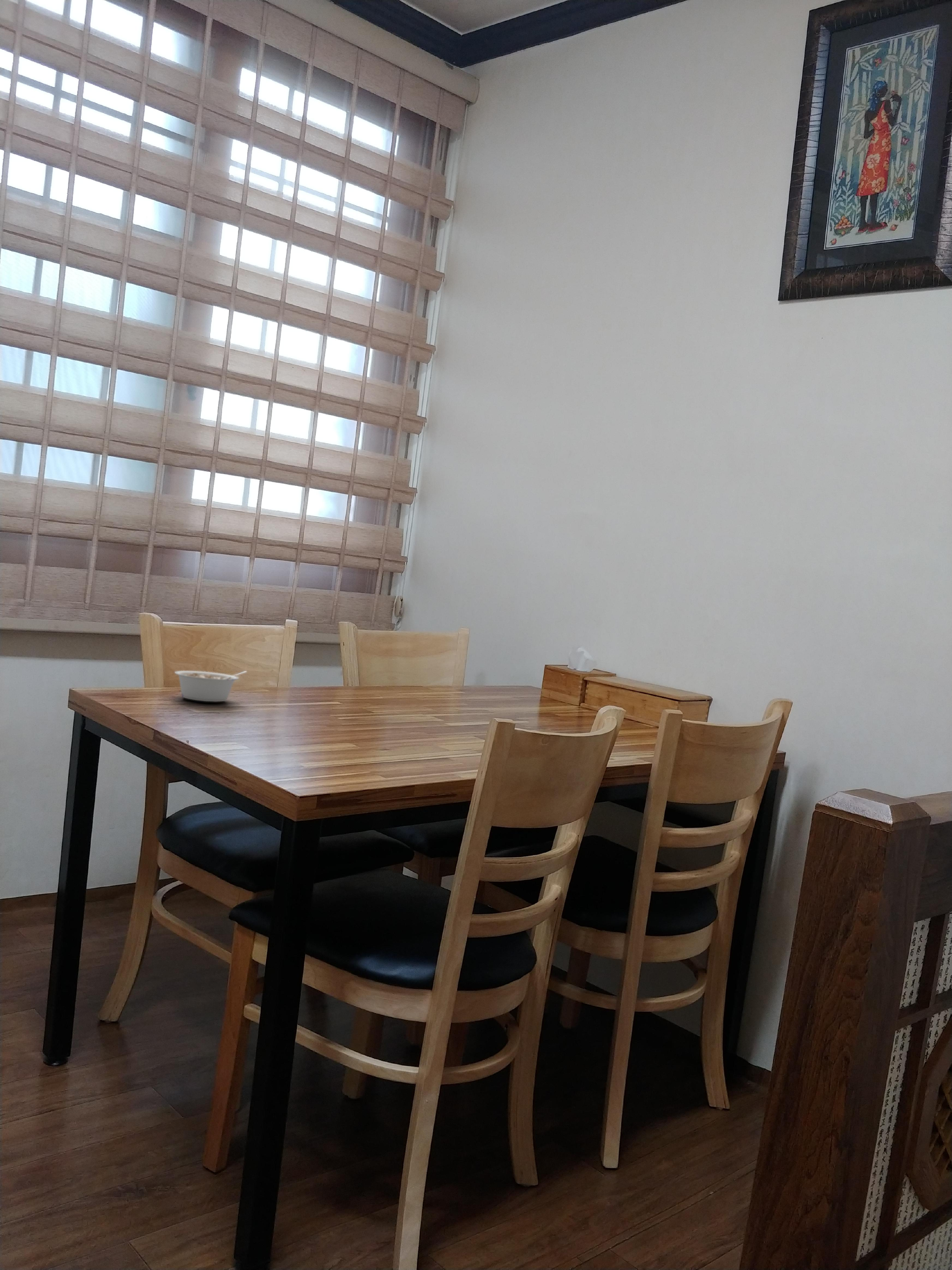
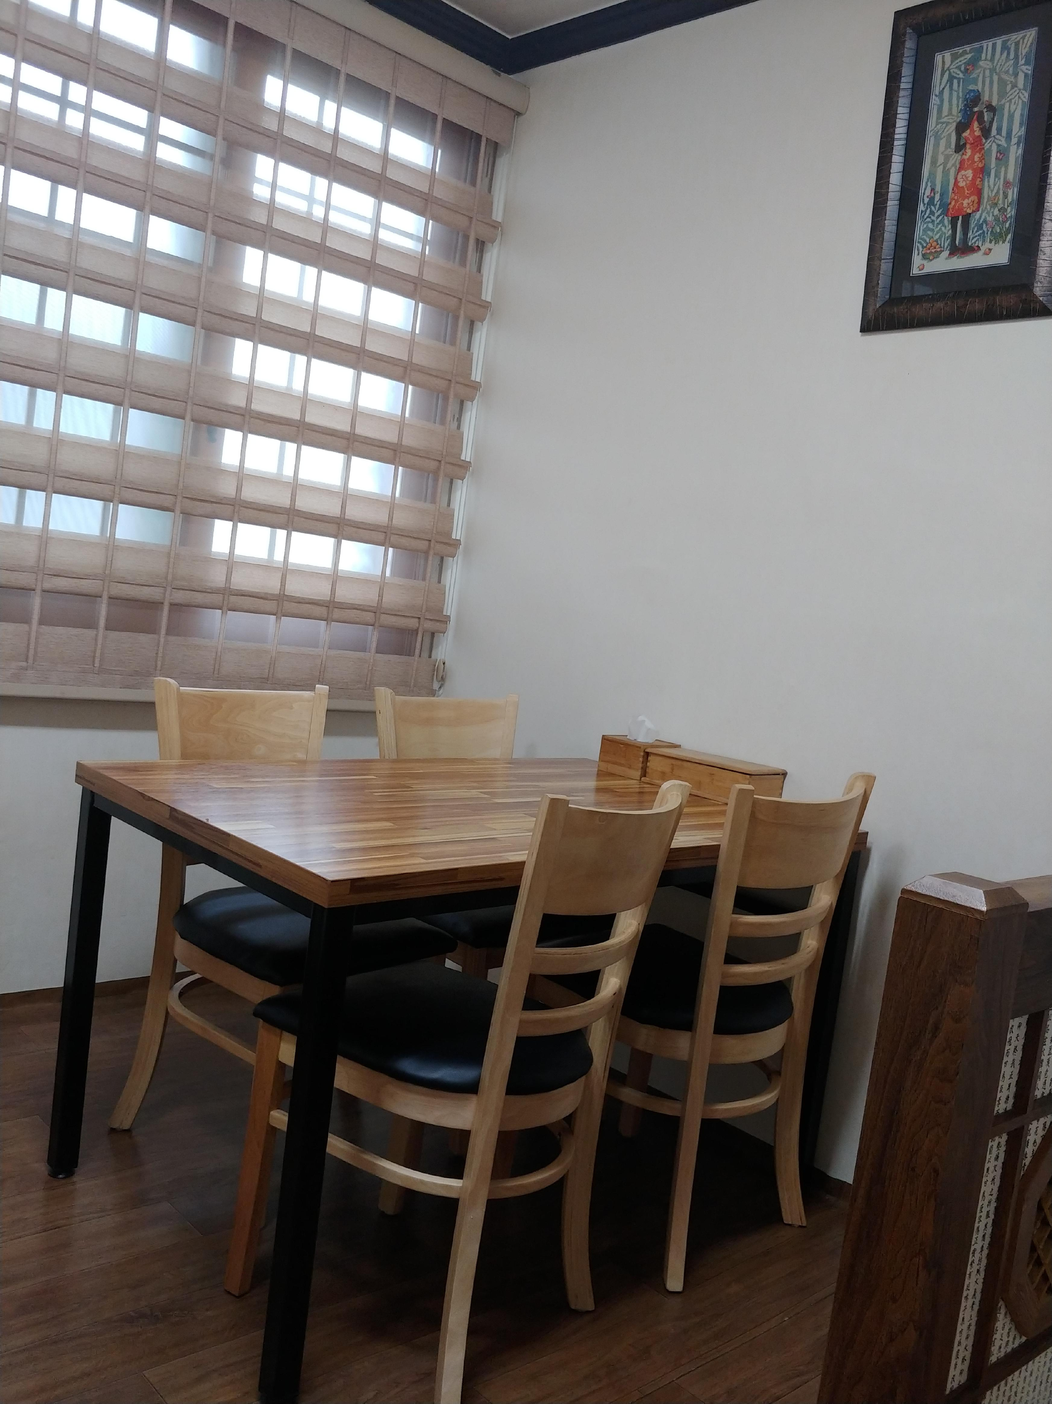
- legume (207, 684)
